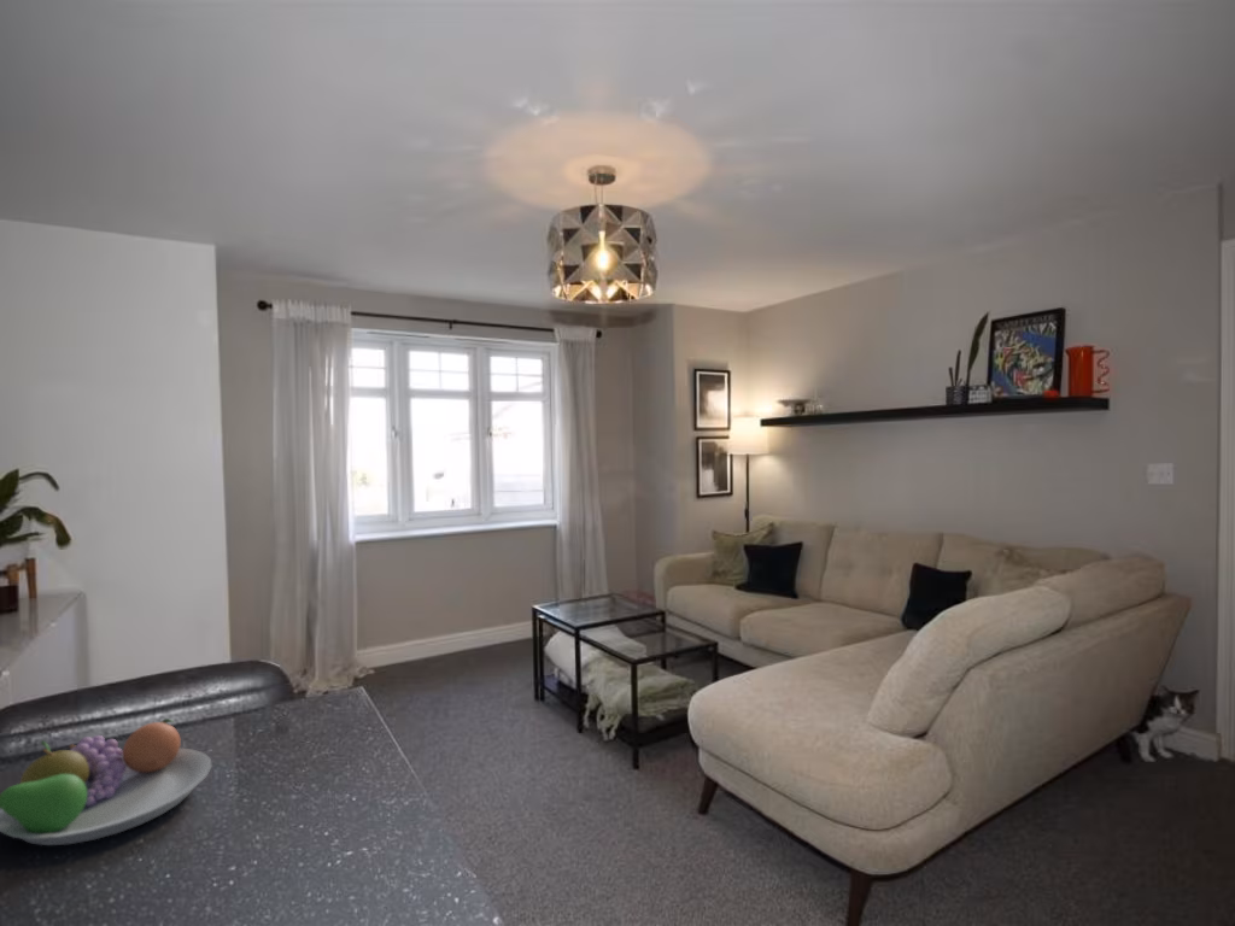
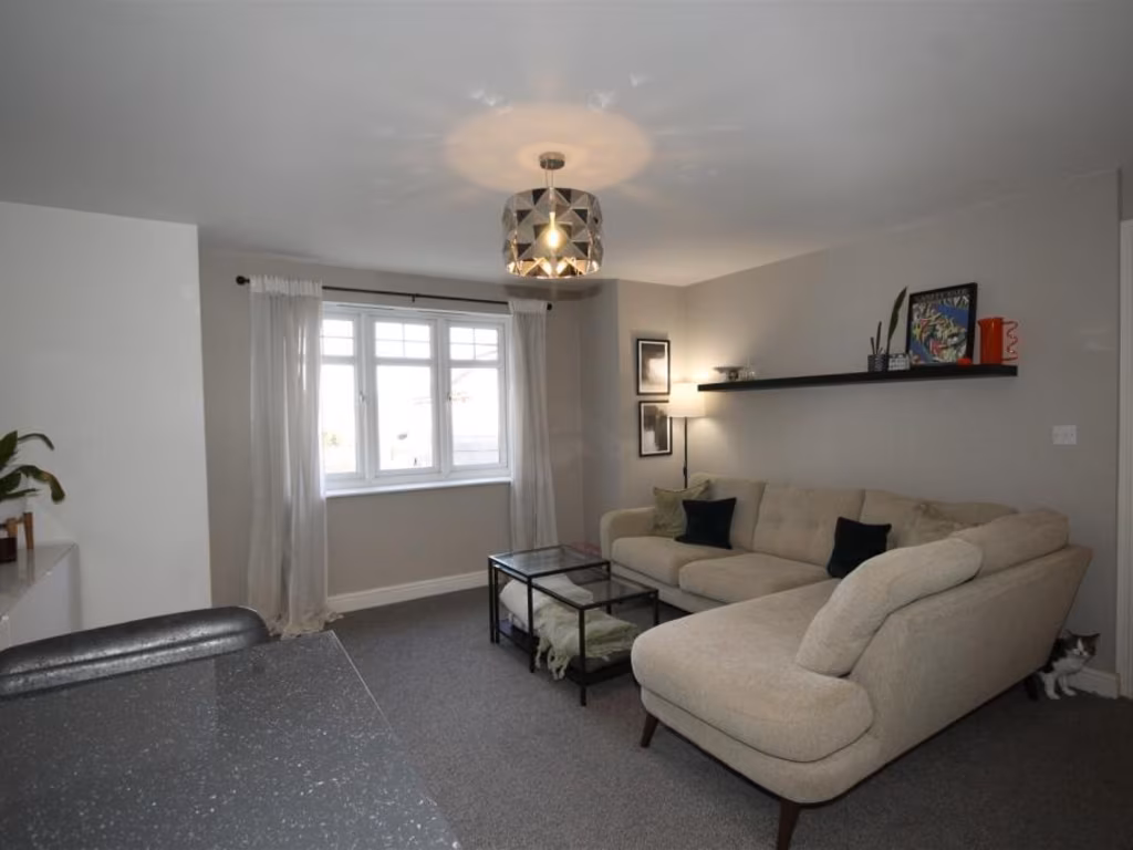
- fruit bowl (101, 773)
